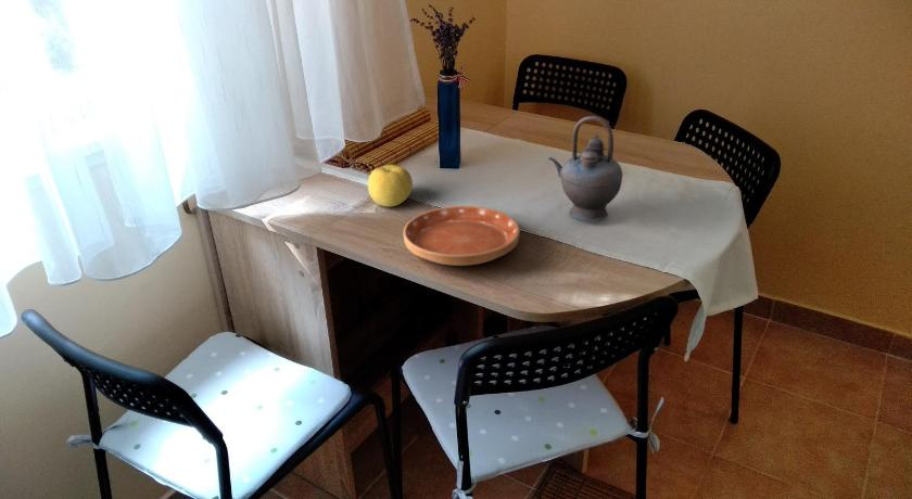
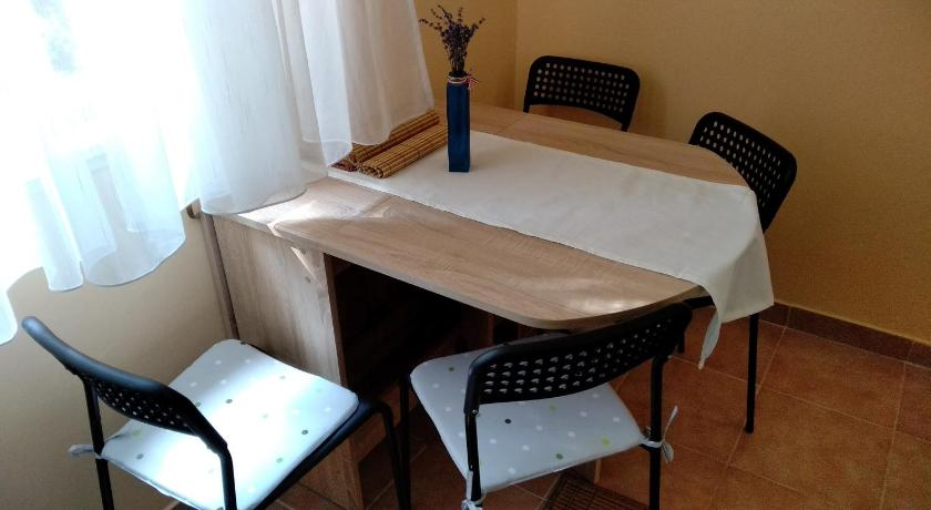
- teapot (584, 166)
- fruit (390, 184)
- saucer (461, 236)
